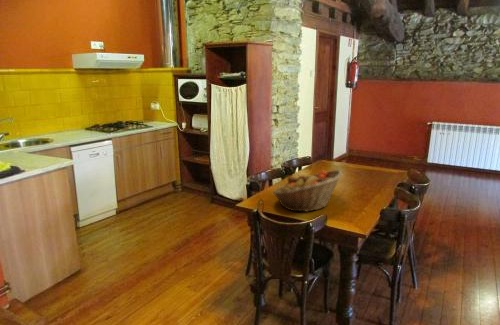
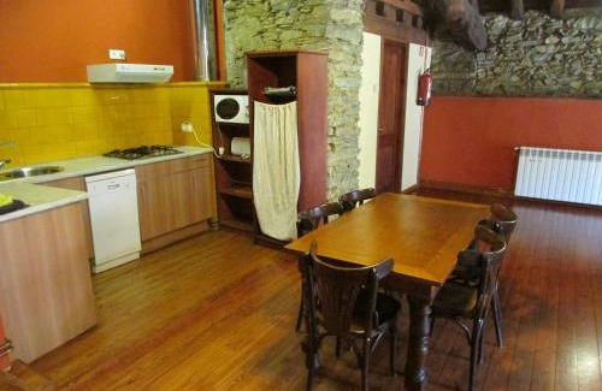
- fruit basket (308, 187)
